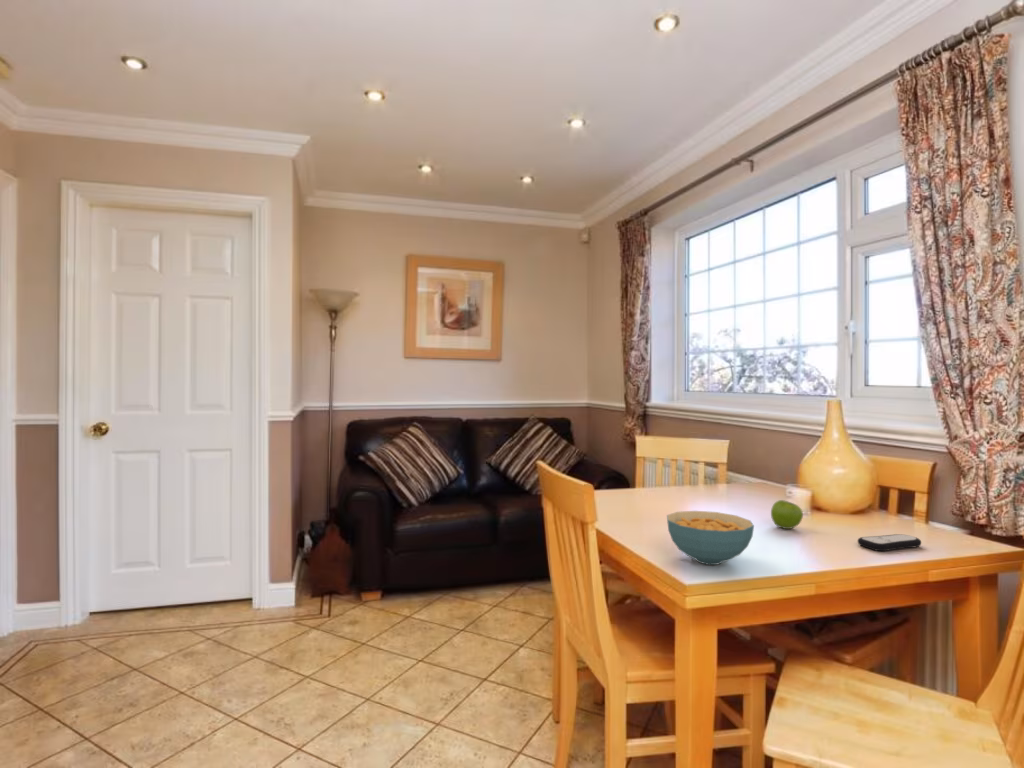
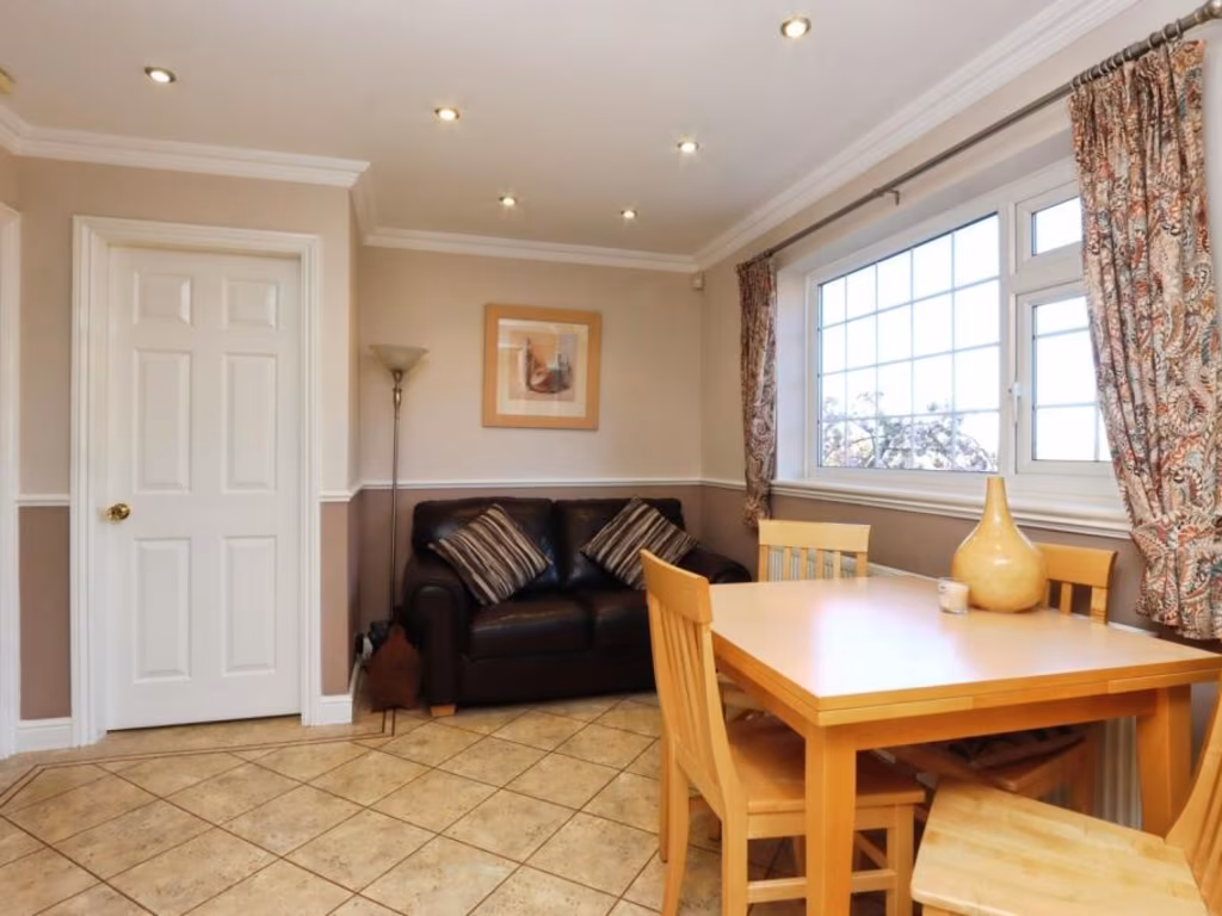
- fruit (786, 514)
- remote control (890, 541)
- cereal bowl (708, 540)
